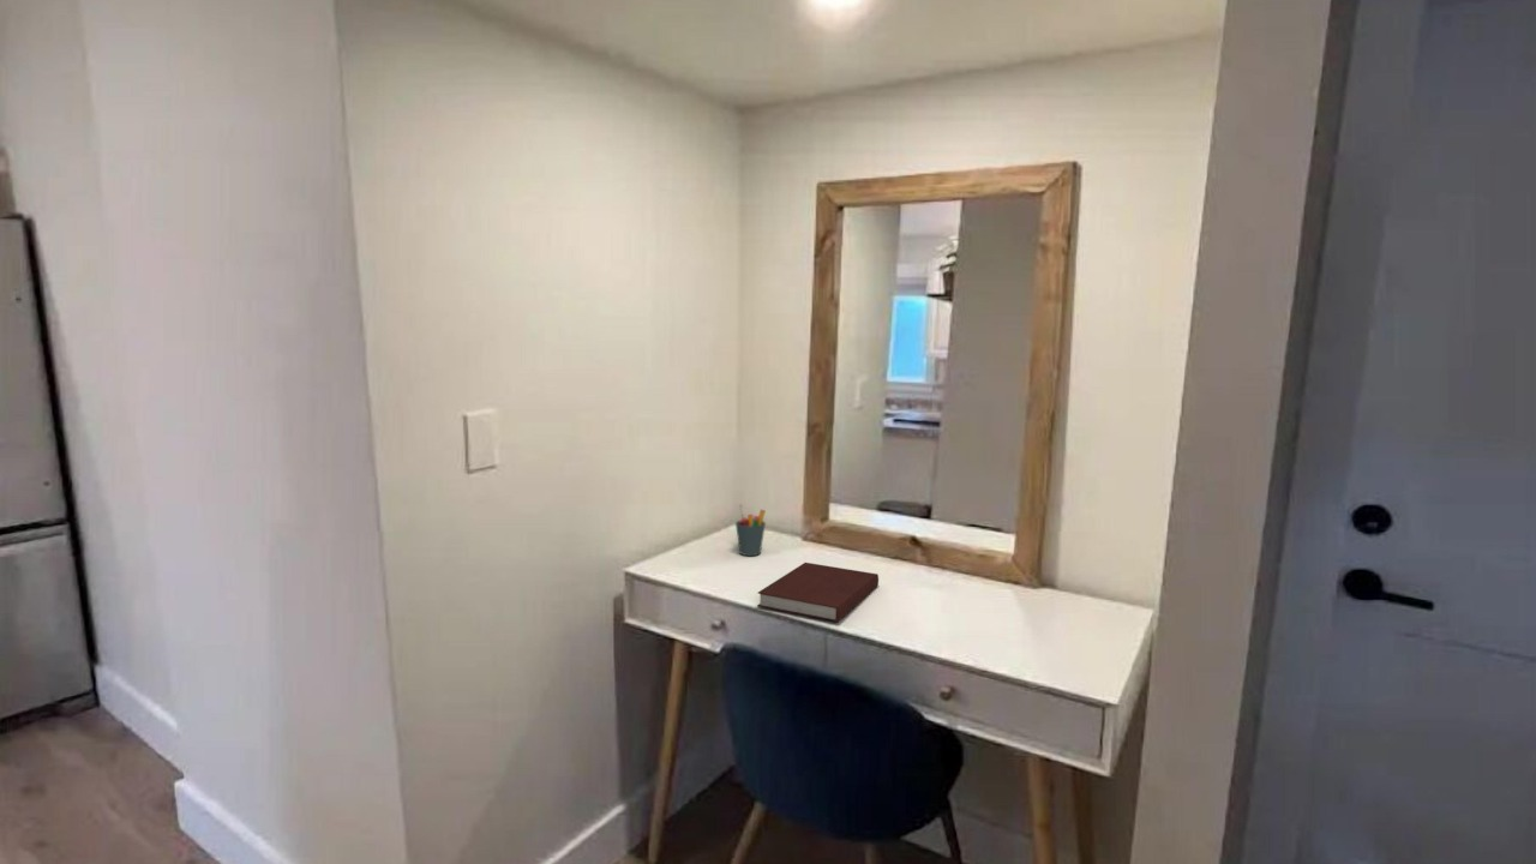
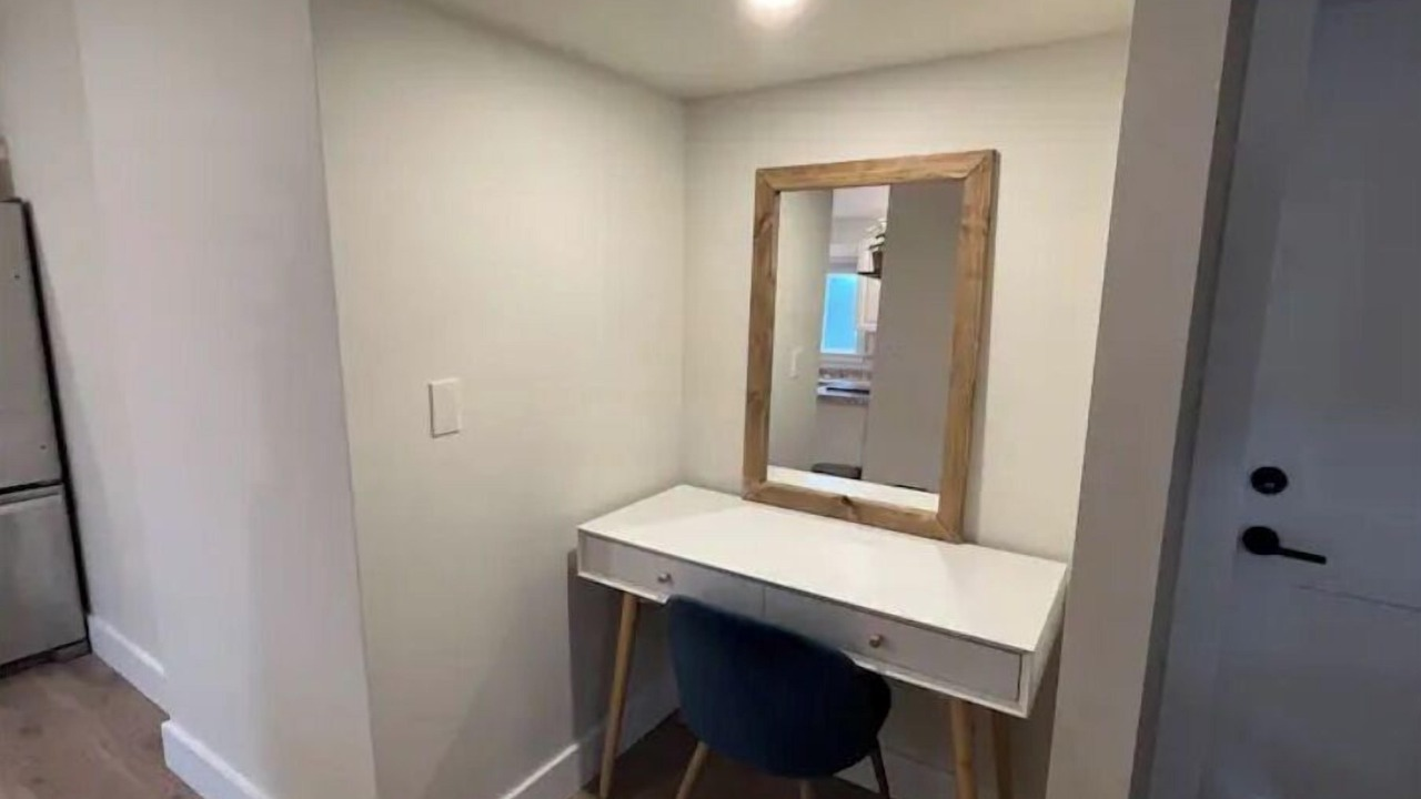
- pen holder (750, 529)
- notebook (820, 589)
